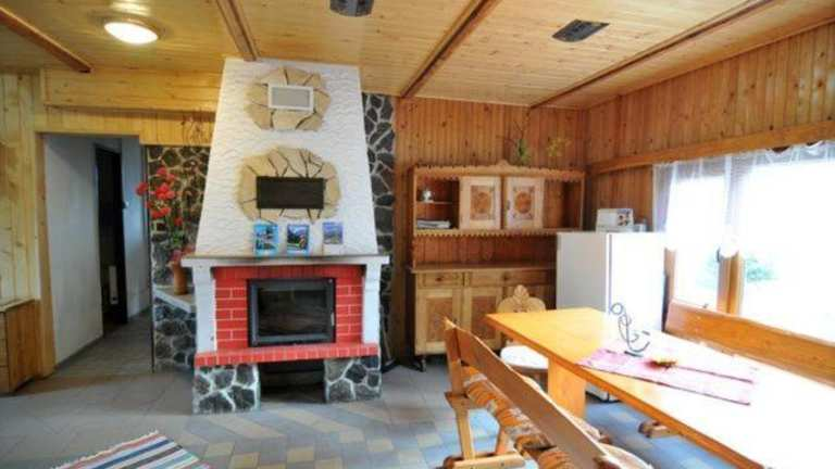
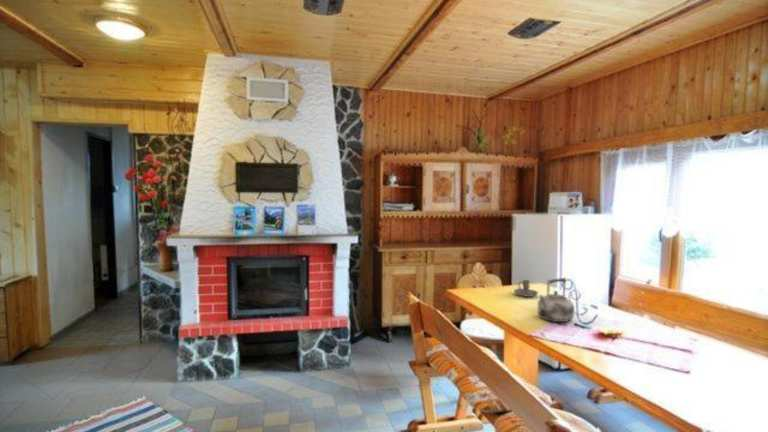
+ kettle (553, 299)
+ candle holder (524, 287)
